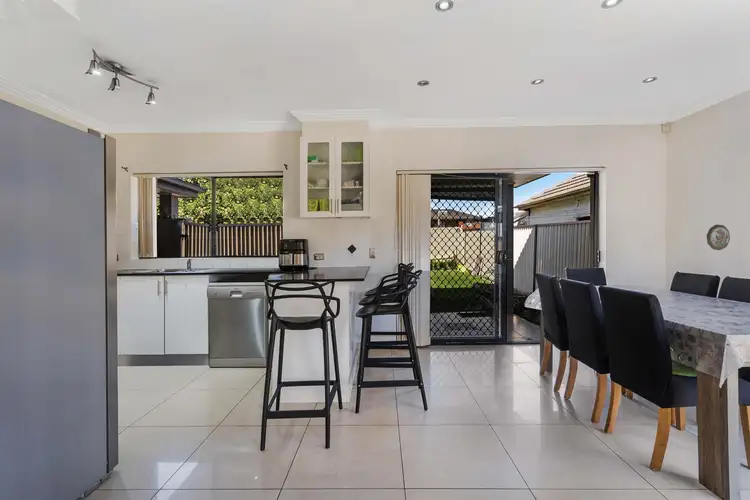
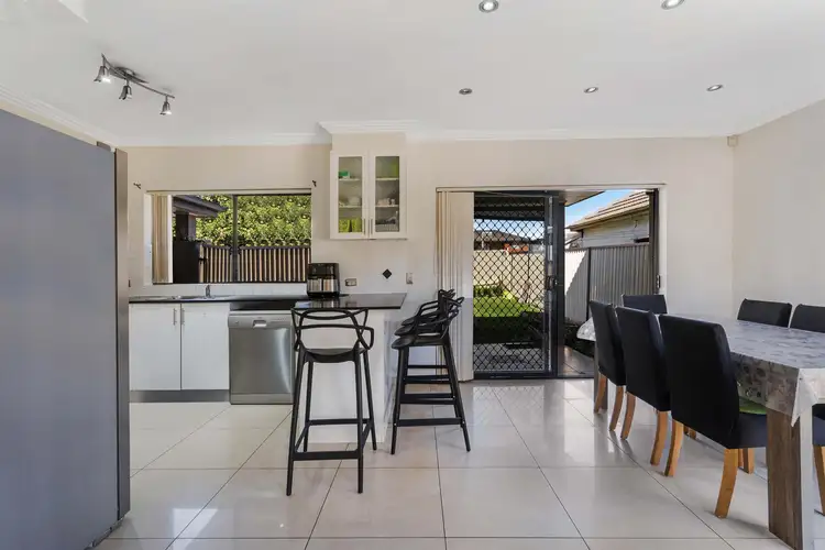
- decorative plate (719, 237)
